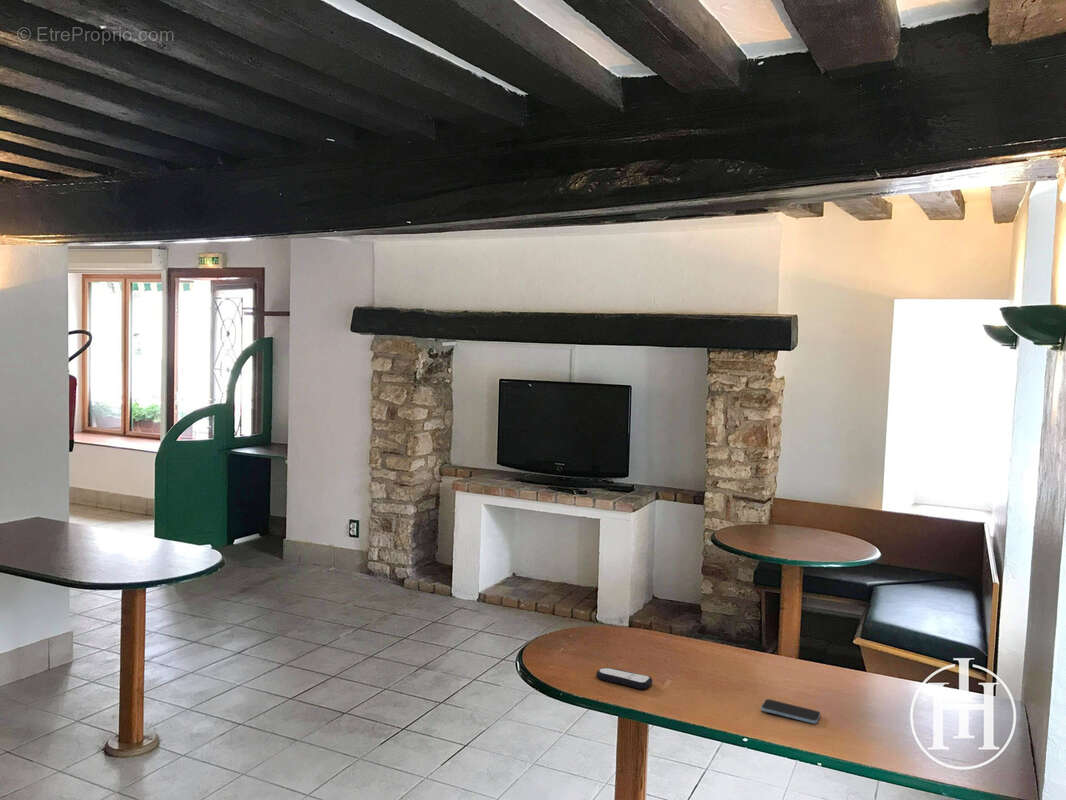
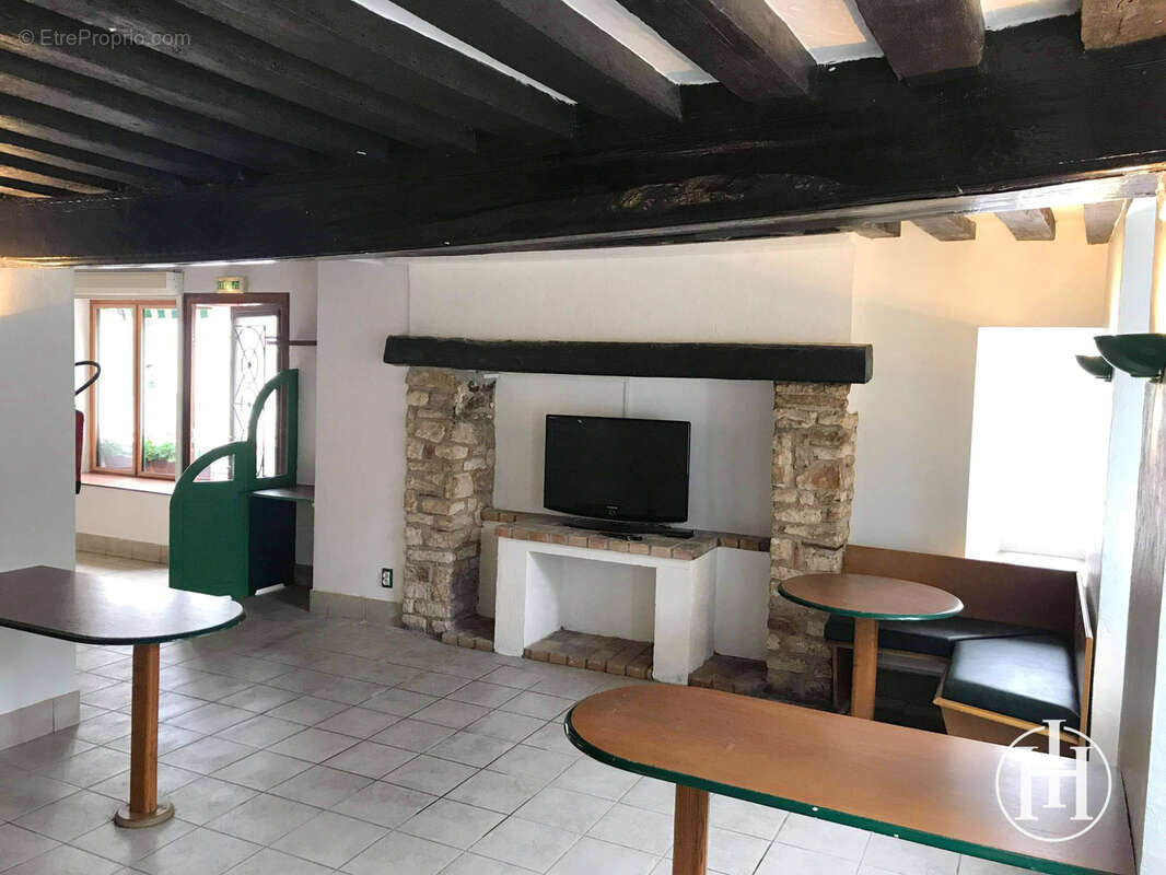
- smartphone (790, 711)
- remote control (623, 677)
